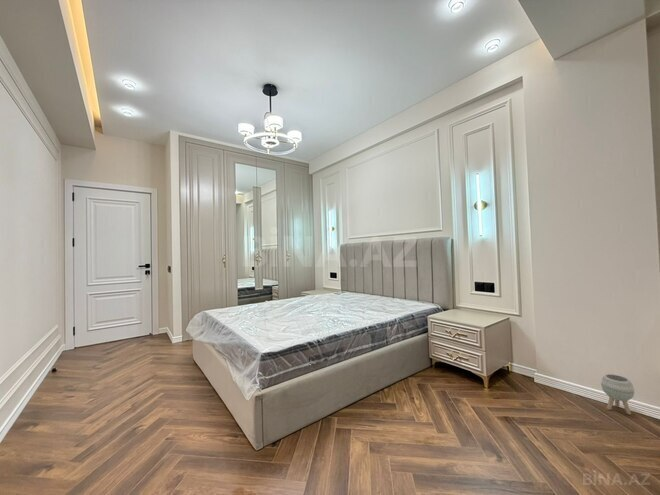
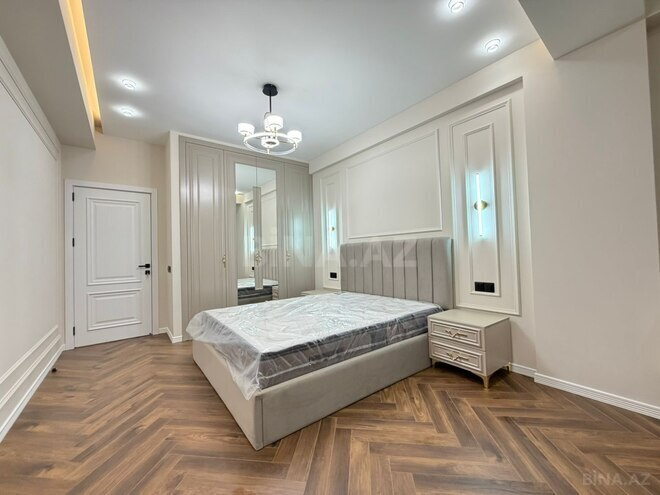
- planter (617, 393)
